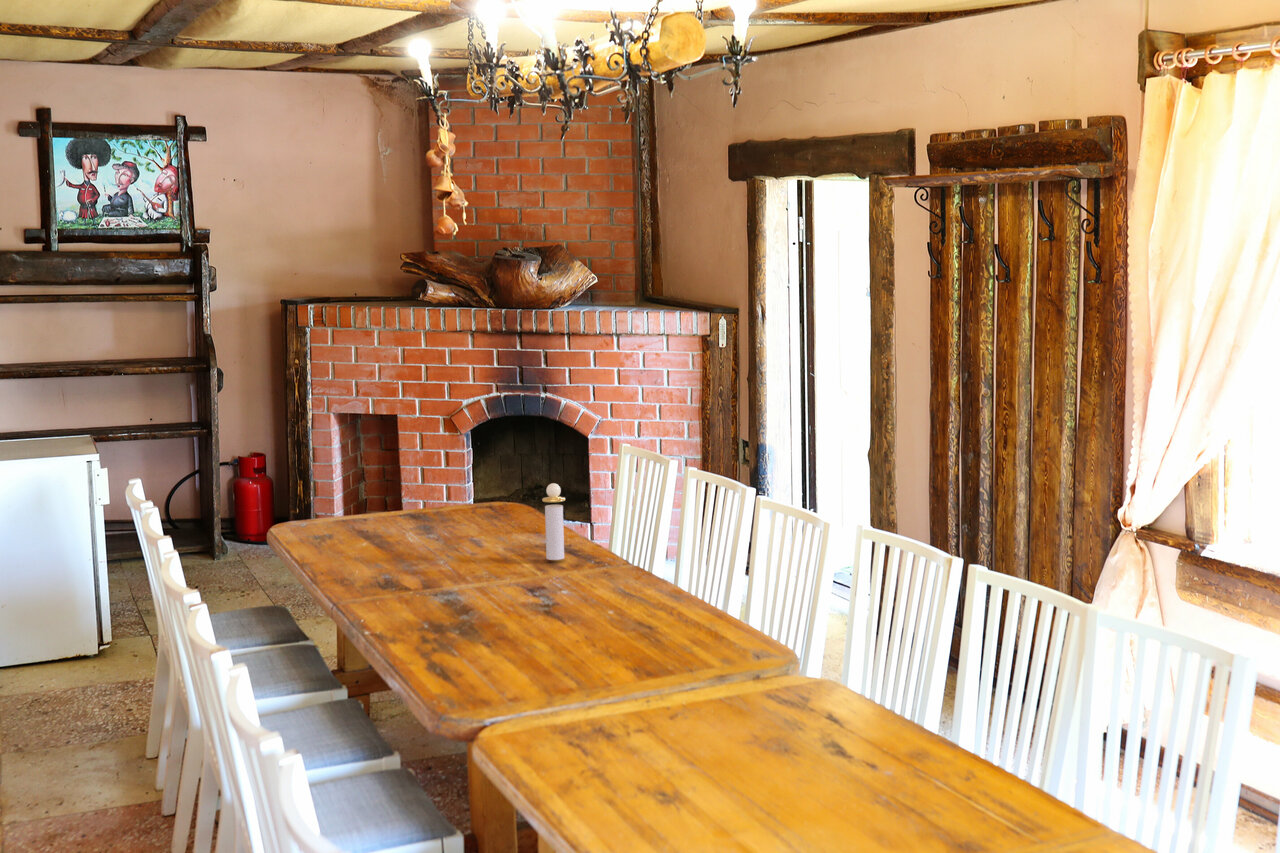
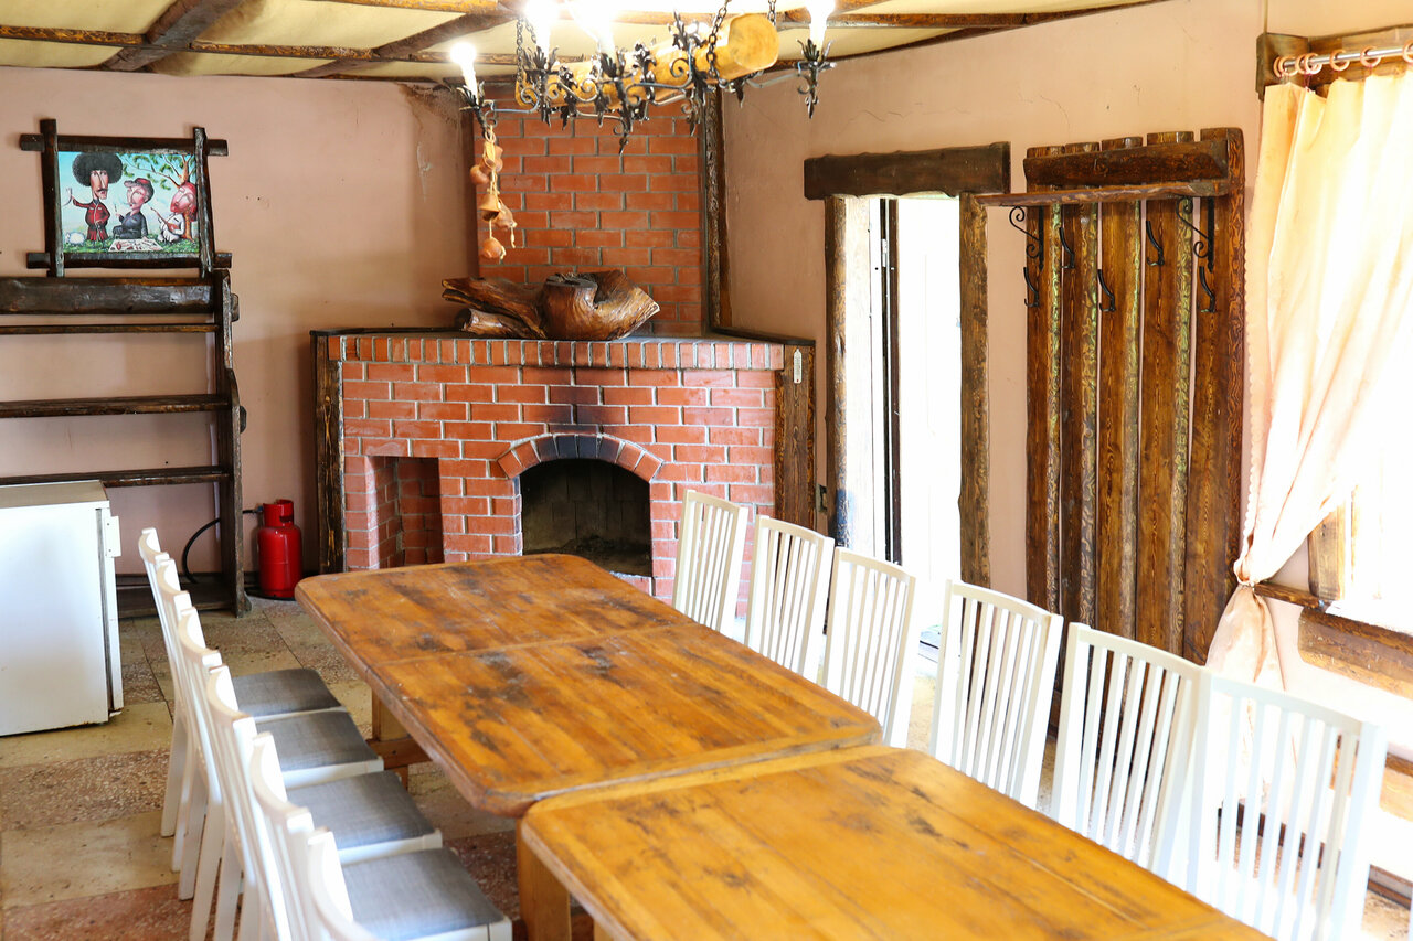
- perfume bottle (554, 522)
